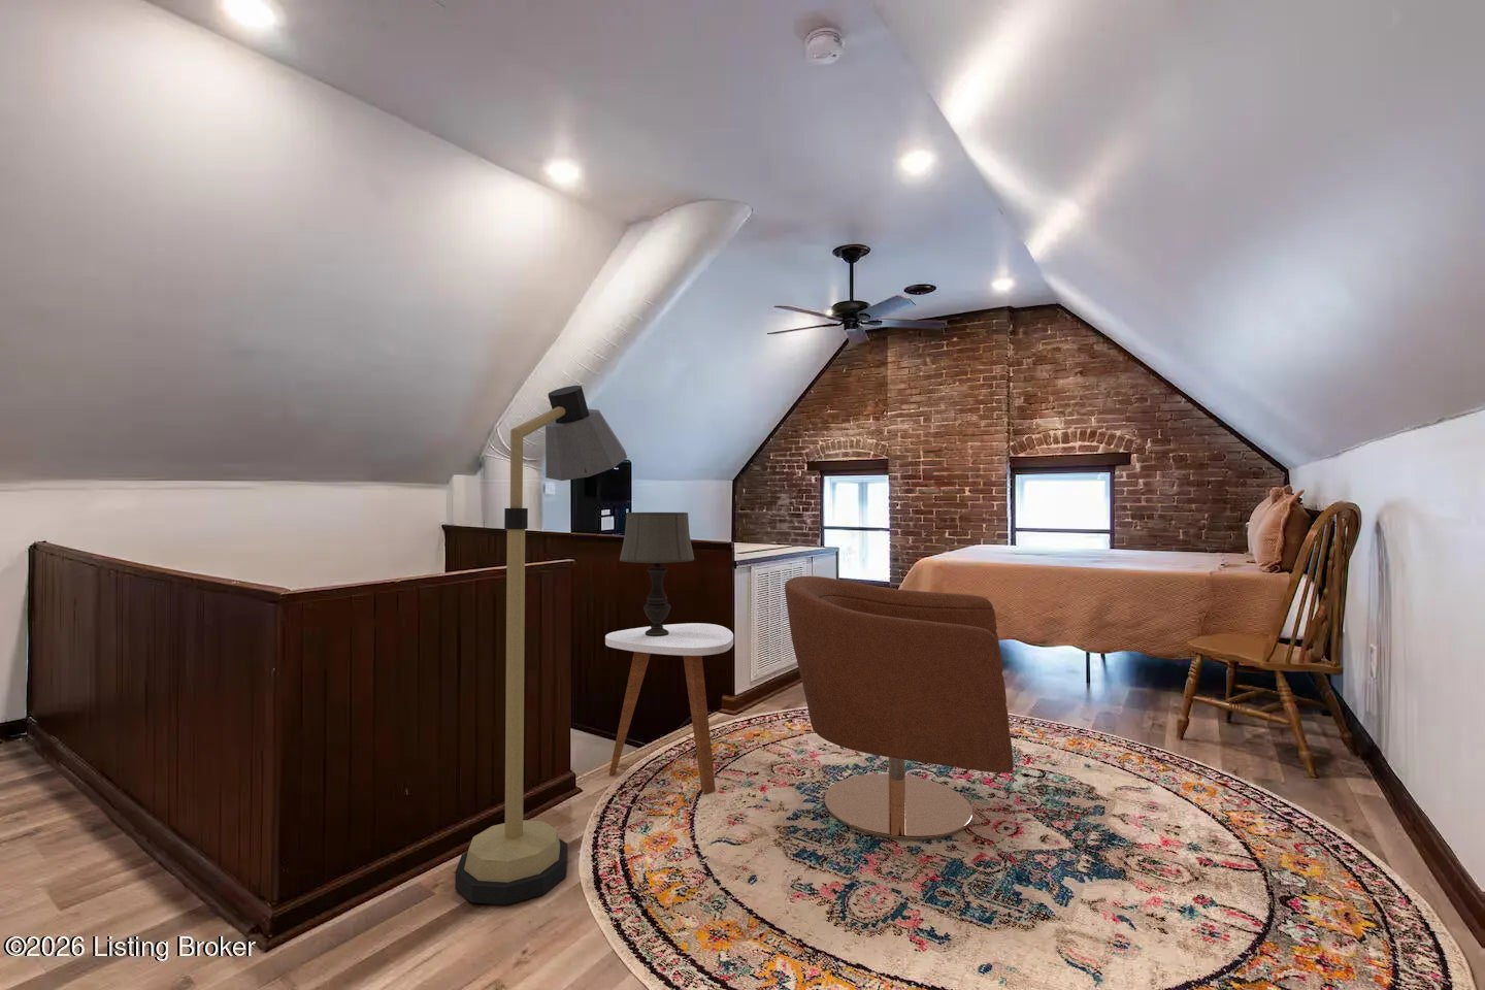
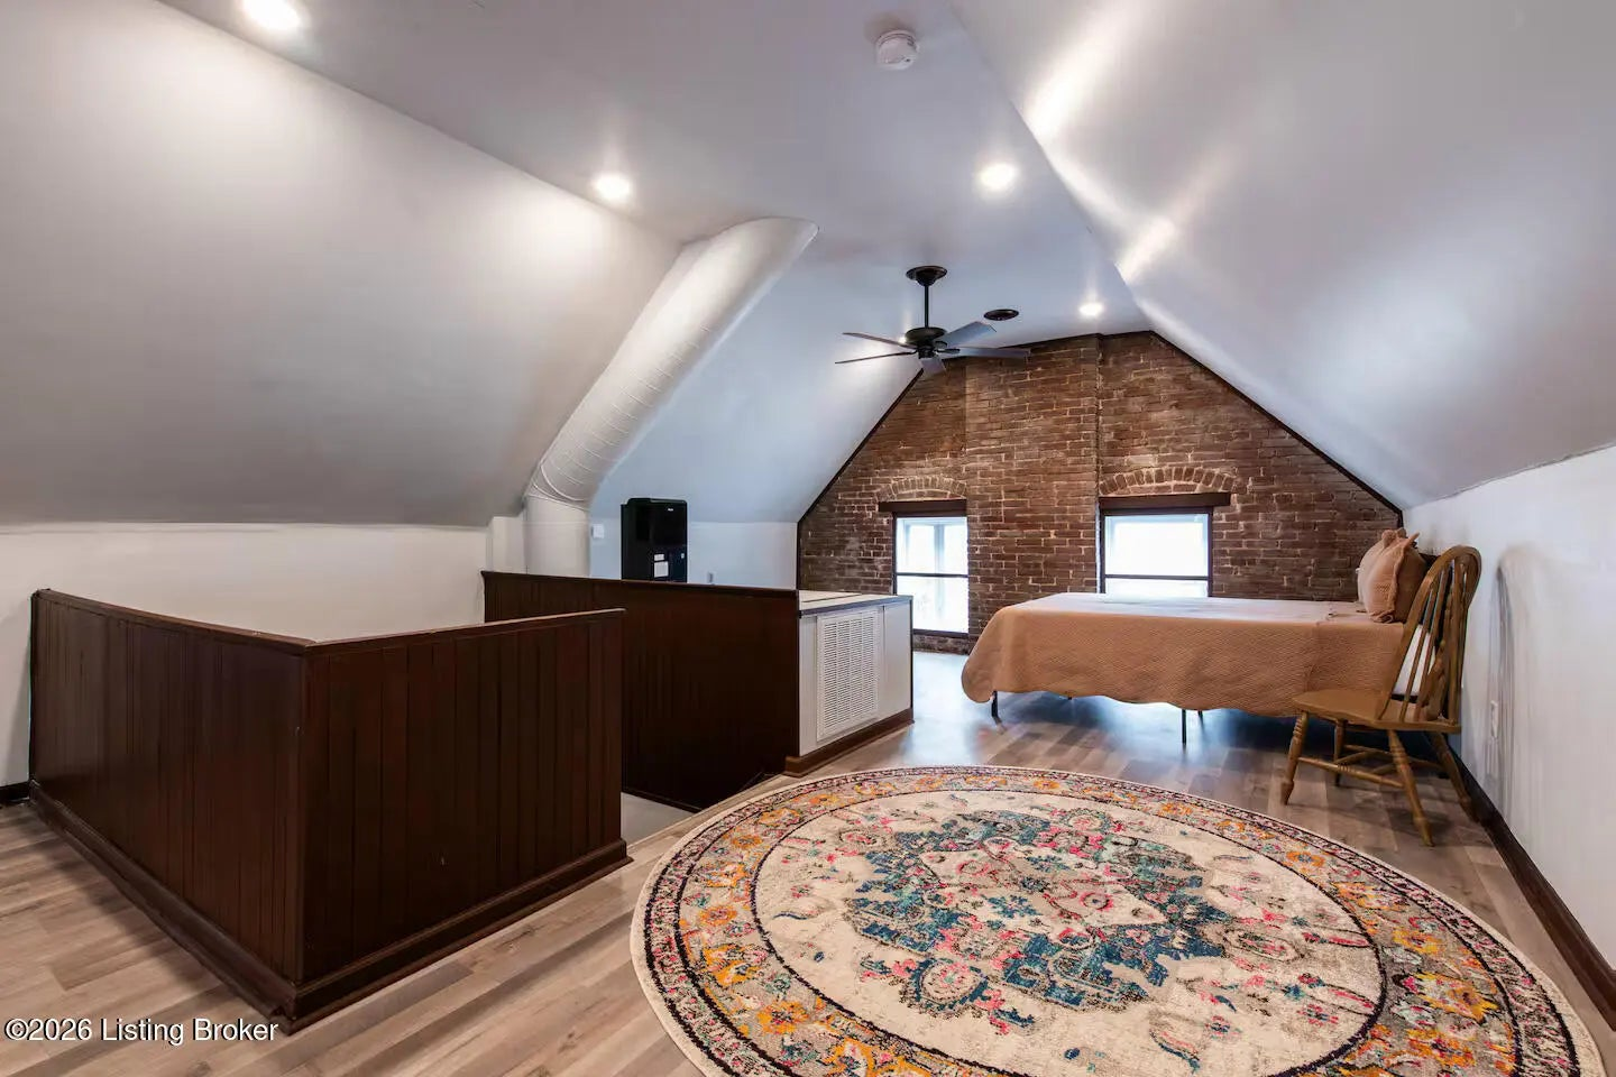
- table lamp (657, 572)
- floor lamp (524, 612)
- side table (688, 701)
- armchair (893, 692)
